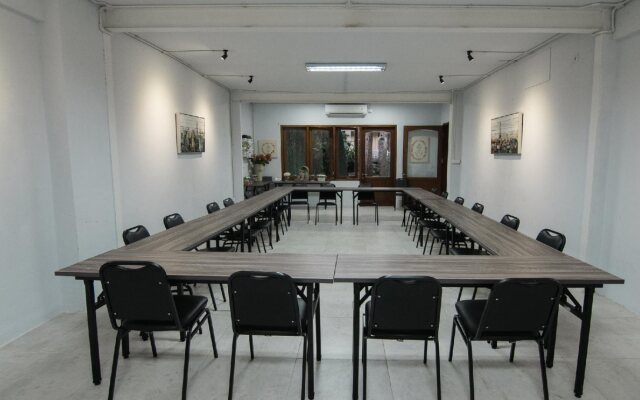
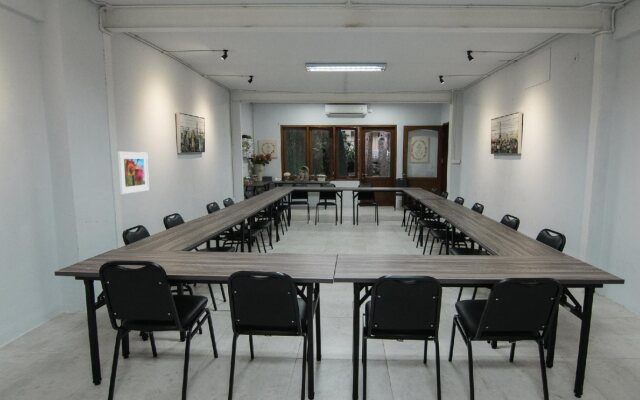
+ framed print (134, 172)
